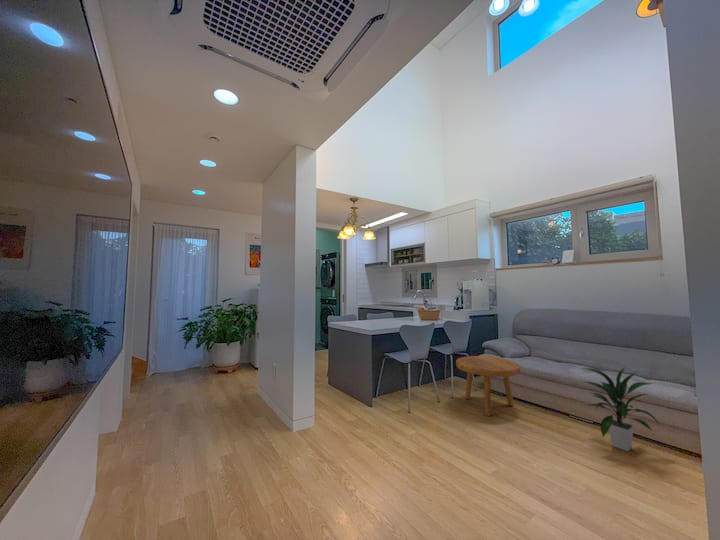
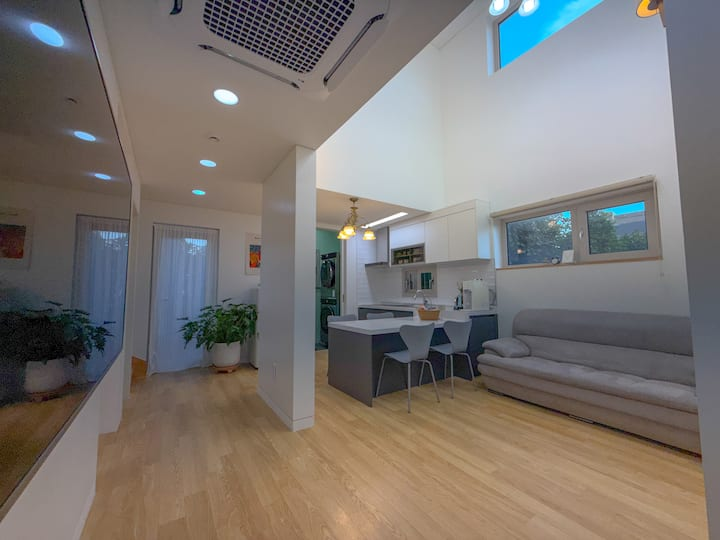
- indoor plant (616, 405)
- footstool (487, 383)
